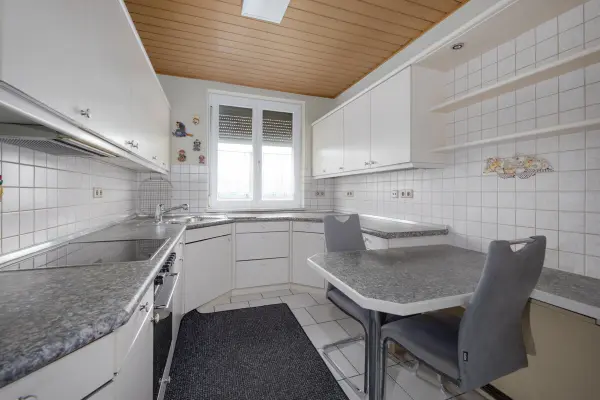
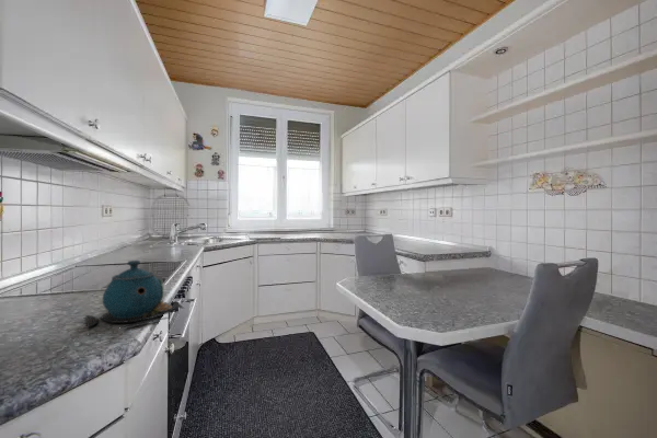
+ teapot (137, 286)
